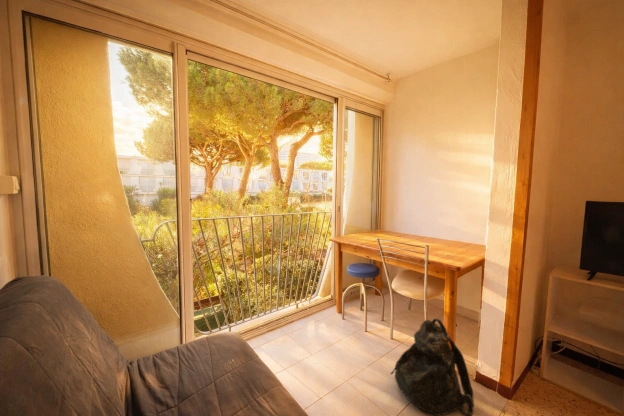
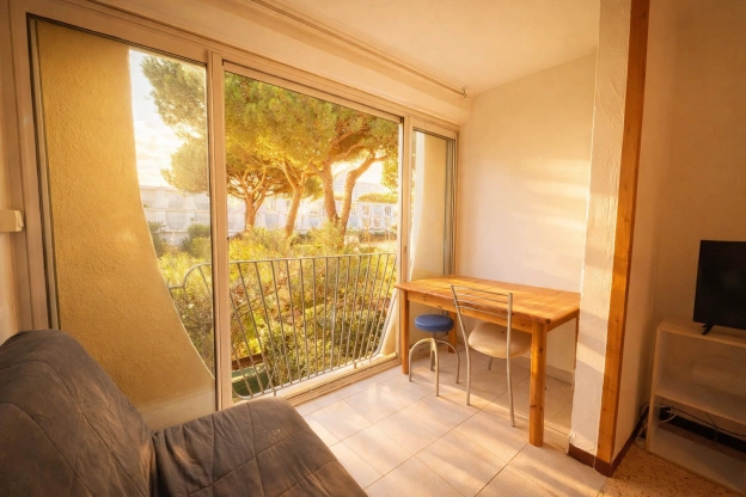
- backpack (437, 353)
